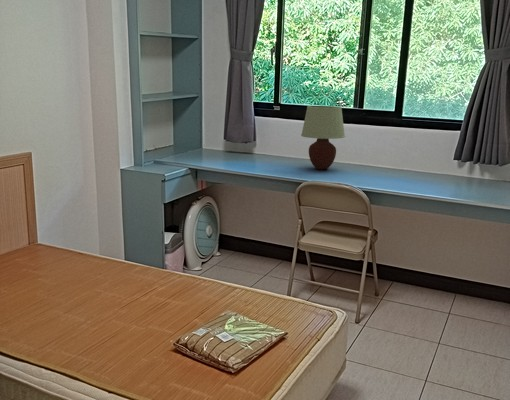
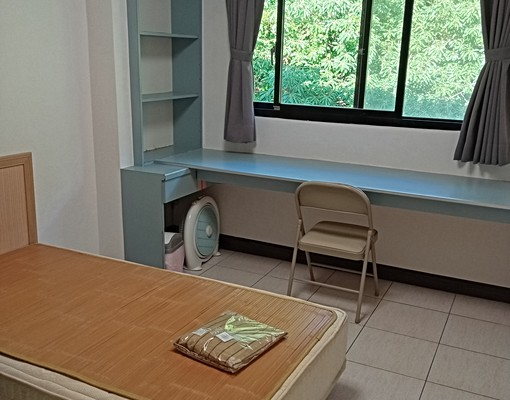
- table lamp (322, 138)
